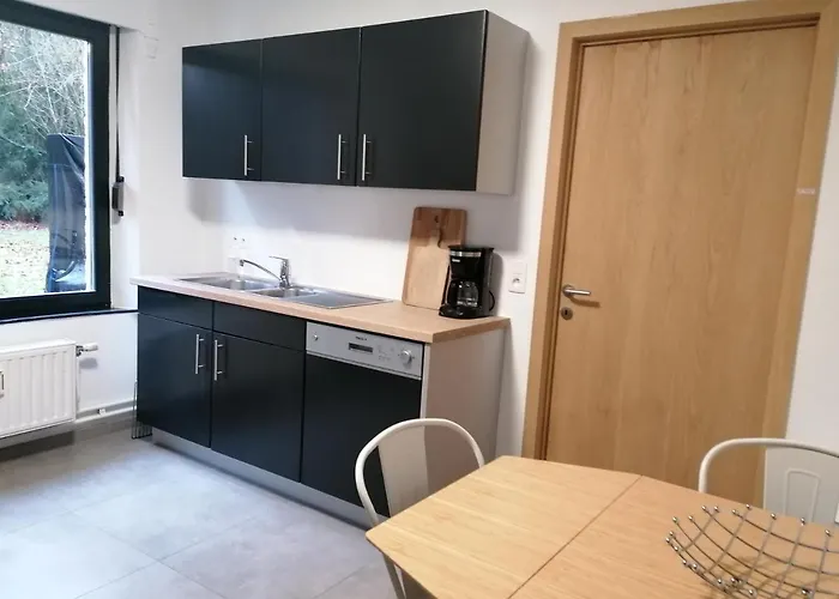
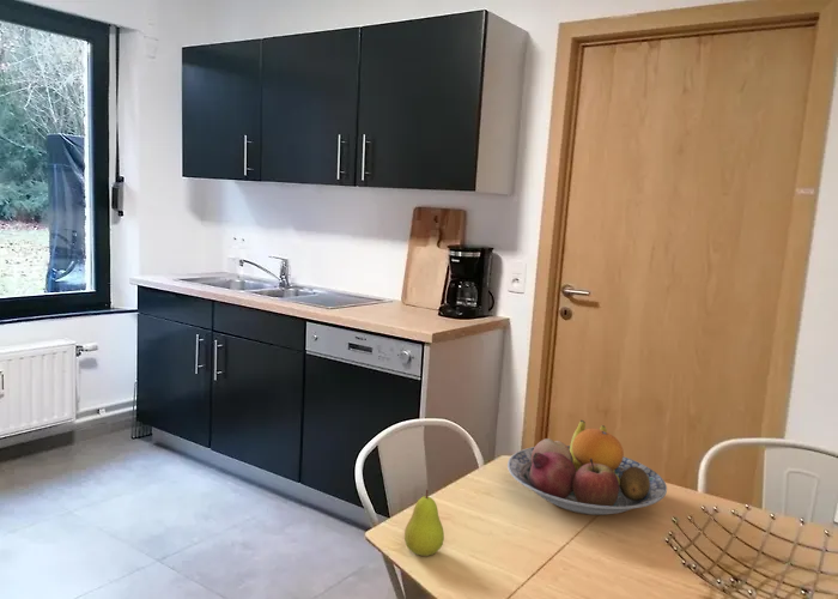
+ fruit (425, 520)
+ fruit bowl (585, 466)
